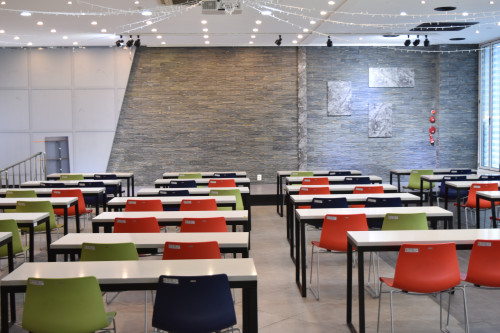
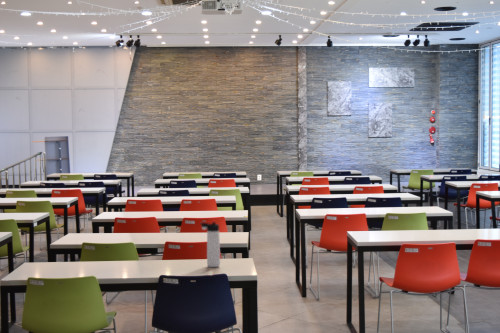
+ thermos bottle (210, 244)
